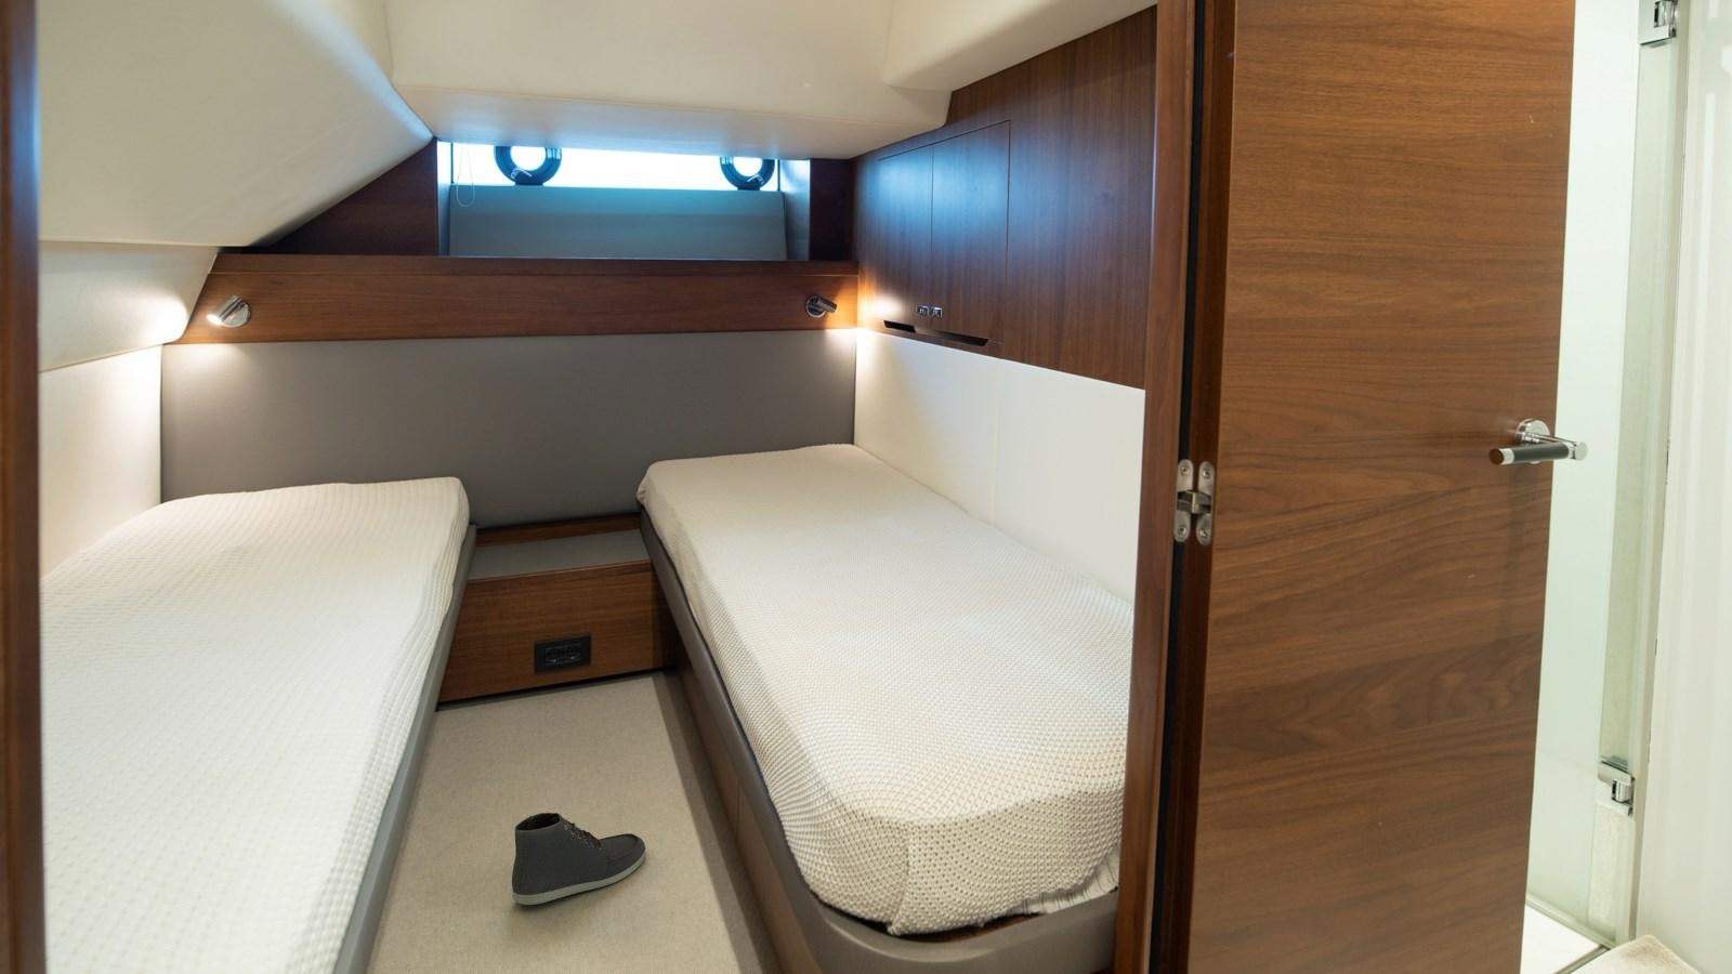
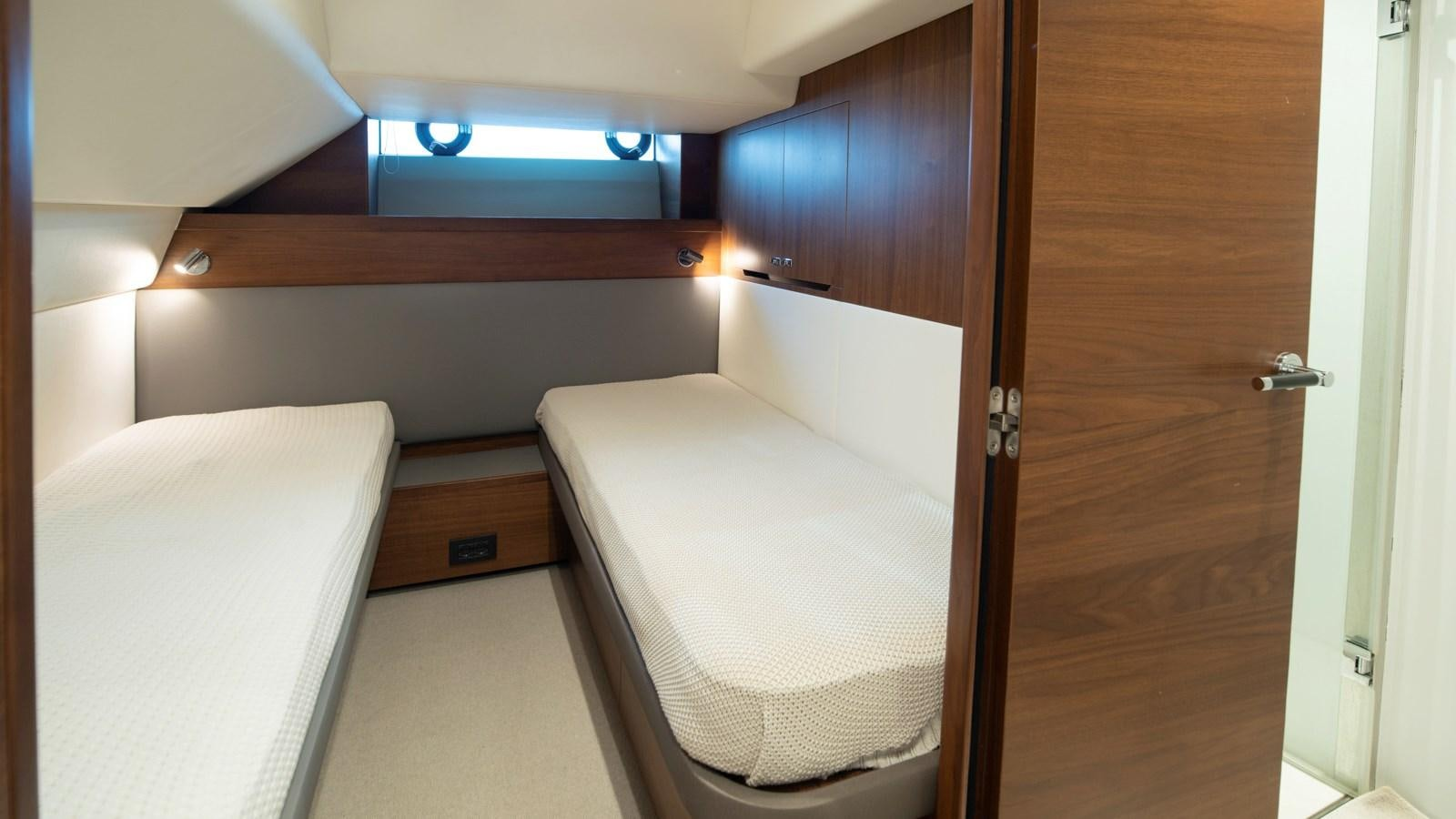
- sneaker (583, 844)
